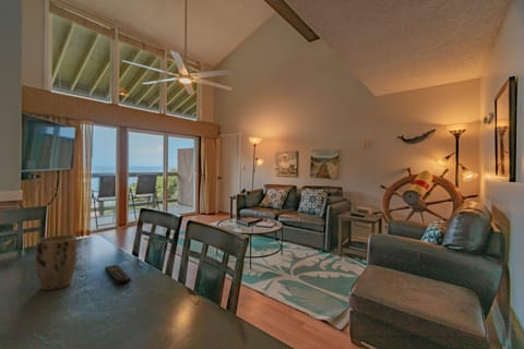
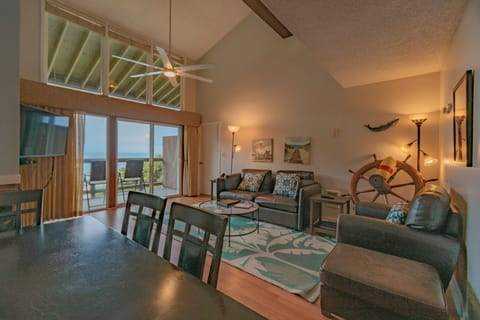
- plant pot (56, 261)
- remote control (117, 274)
